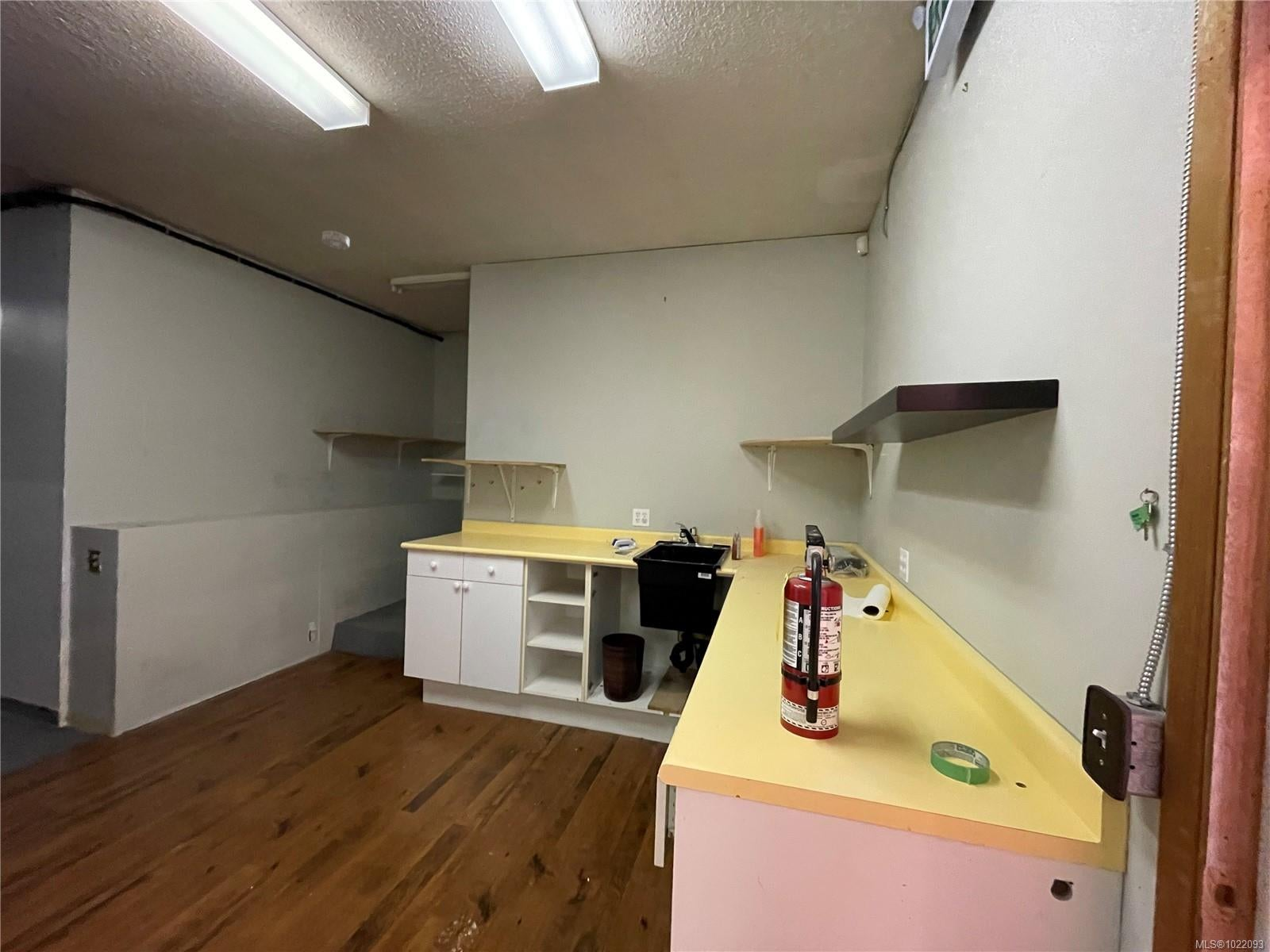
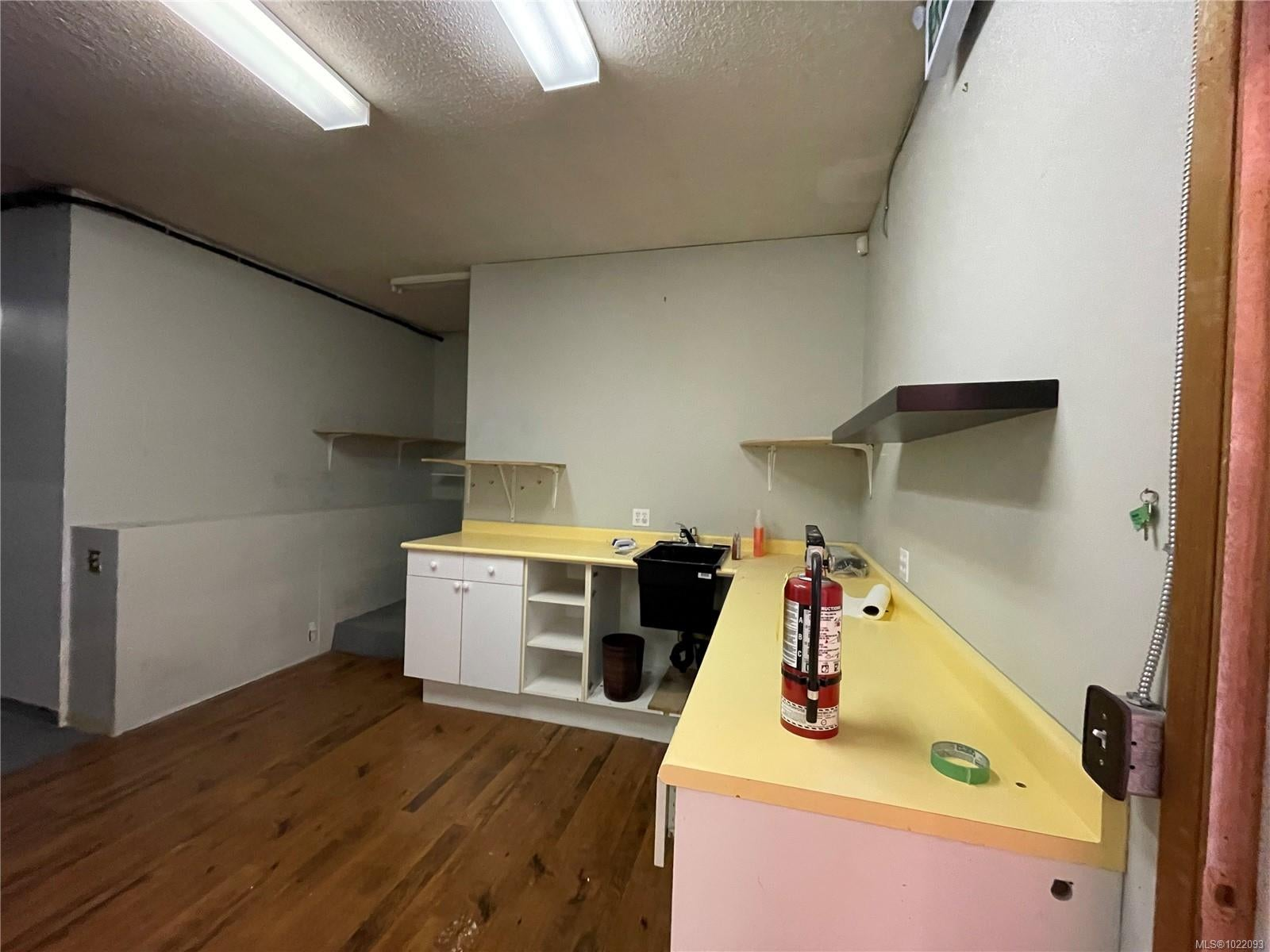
- smoke detector (336, 239)
